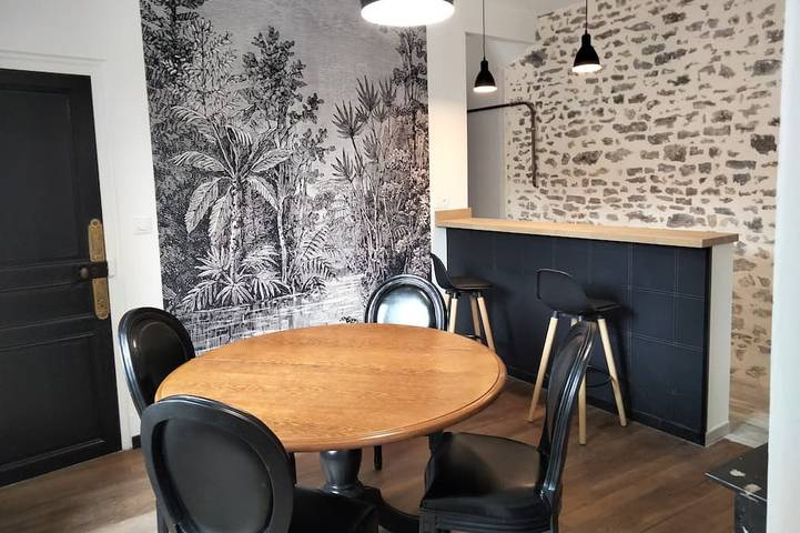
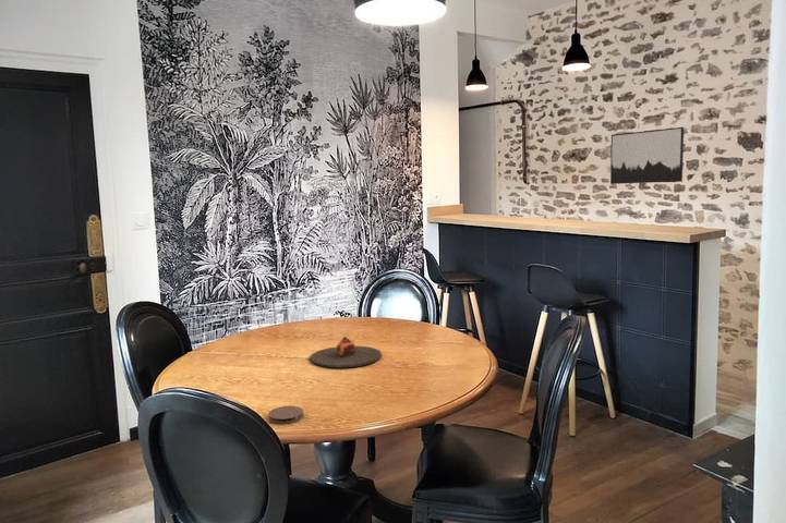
+ plate (346, 346)
+ coaster (286, 414)
+ wall art (644, 157)
